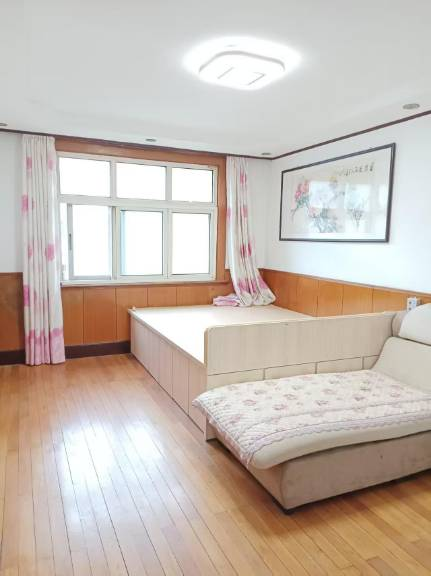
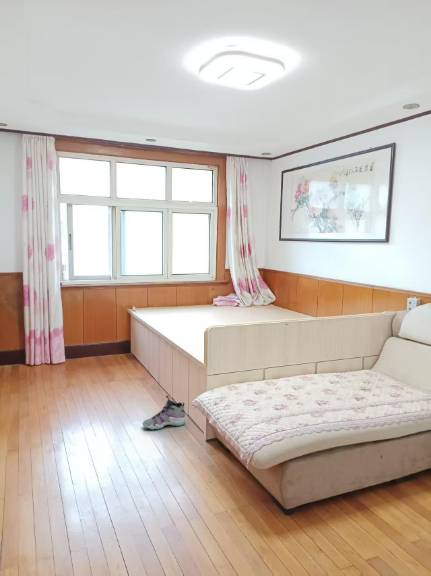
+ sneaker (164, 410)
